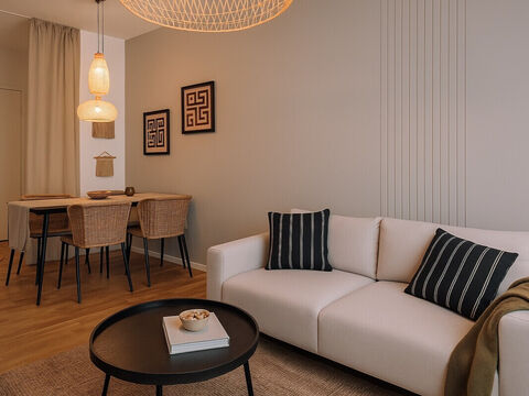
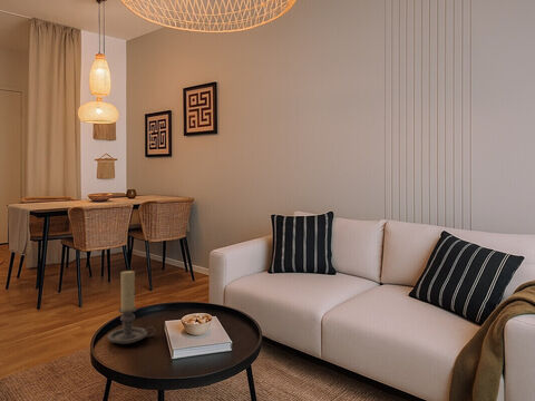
+ candle holder (132, 304)
